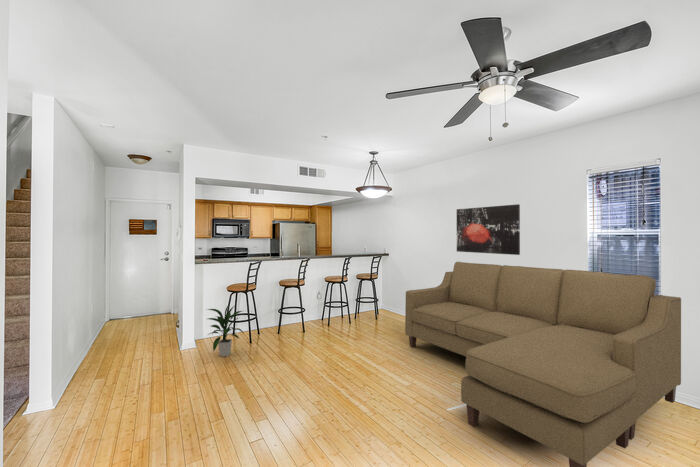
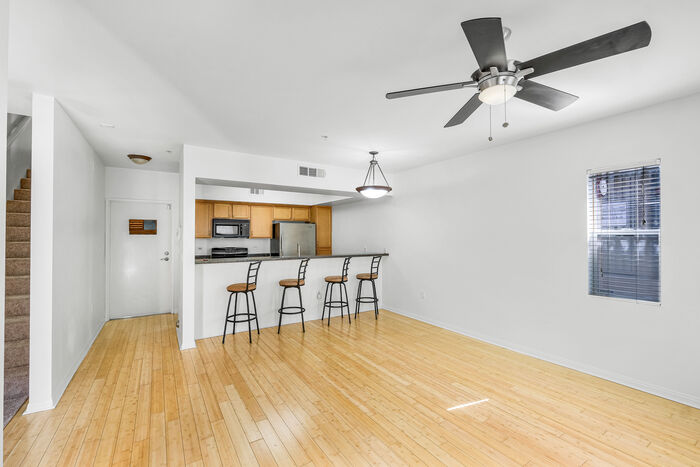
- sofa (493, 323)
- indoor plant (223, 329)
- wall art (485, 230)
